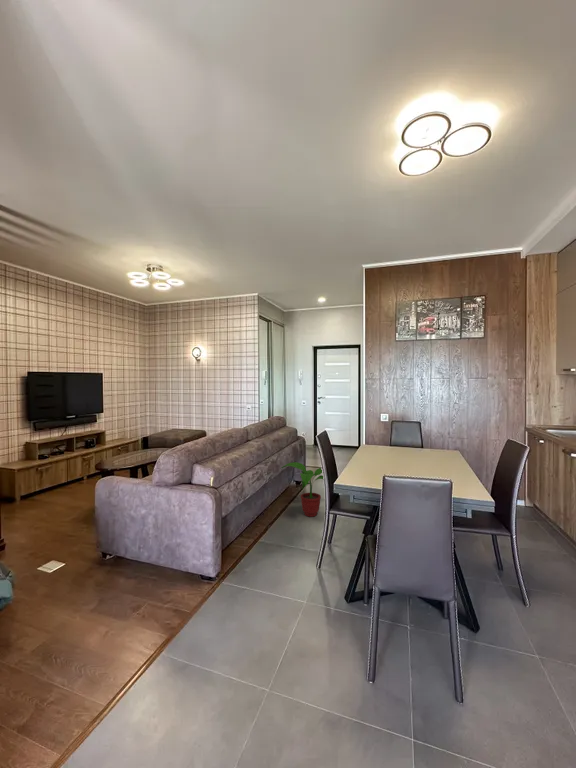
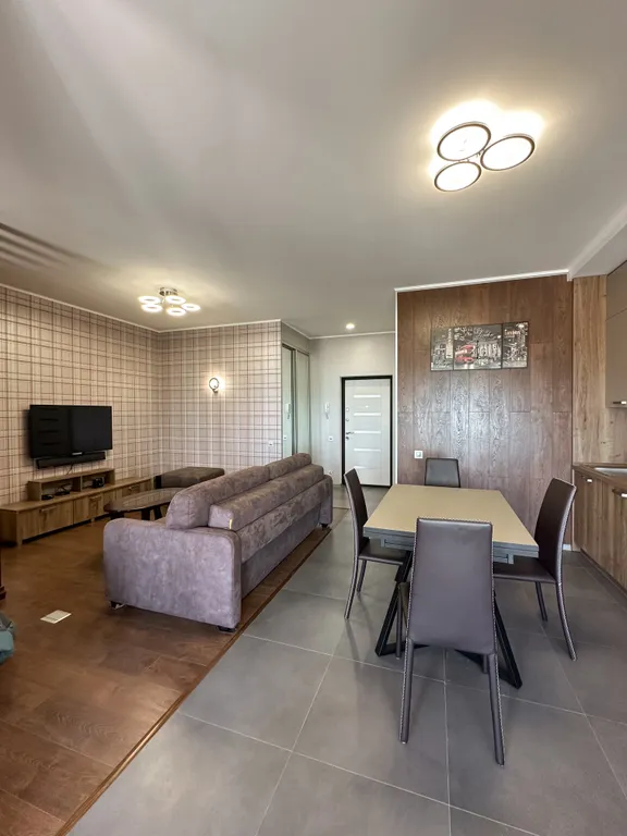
- potted plant (303, 487)
